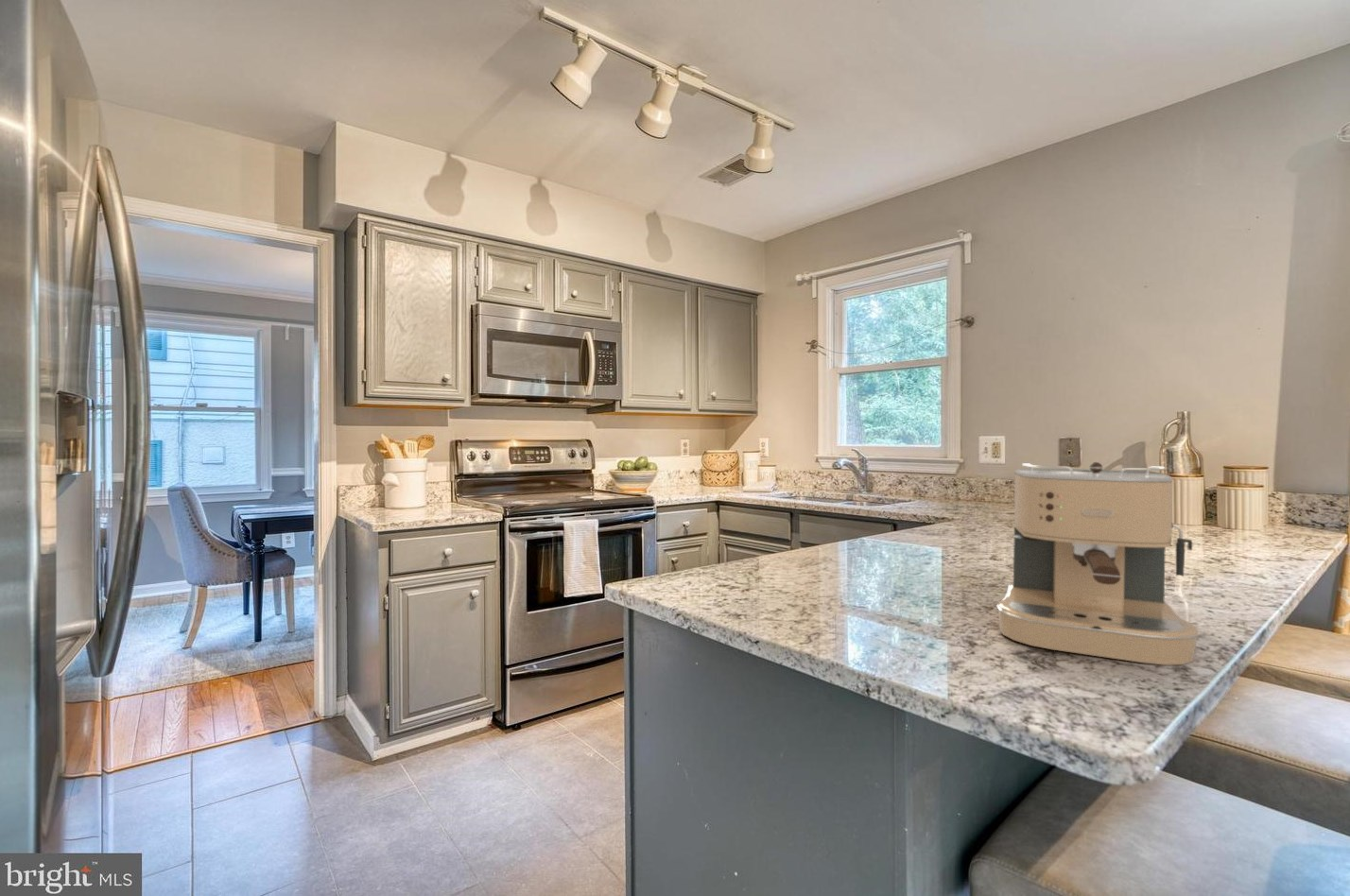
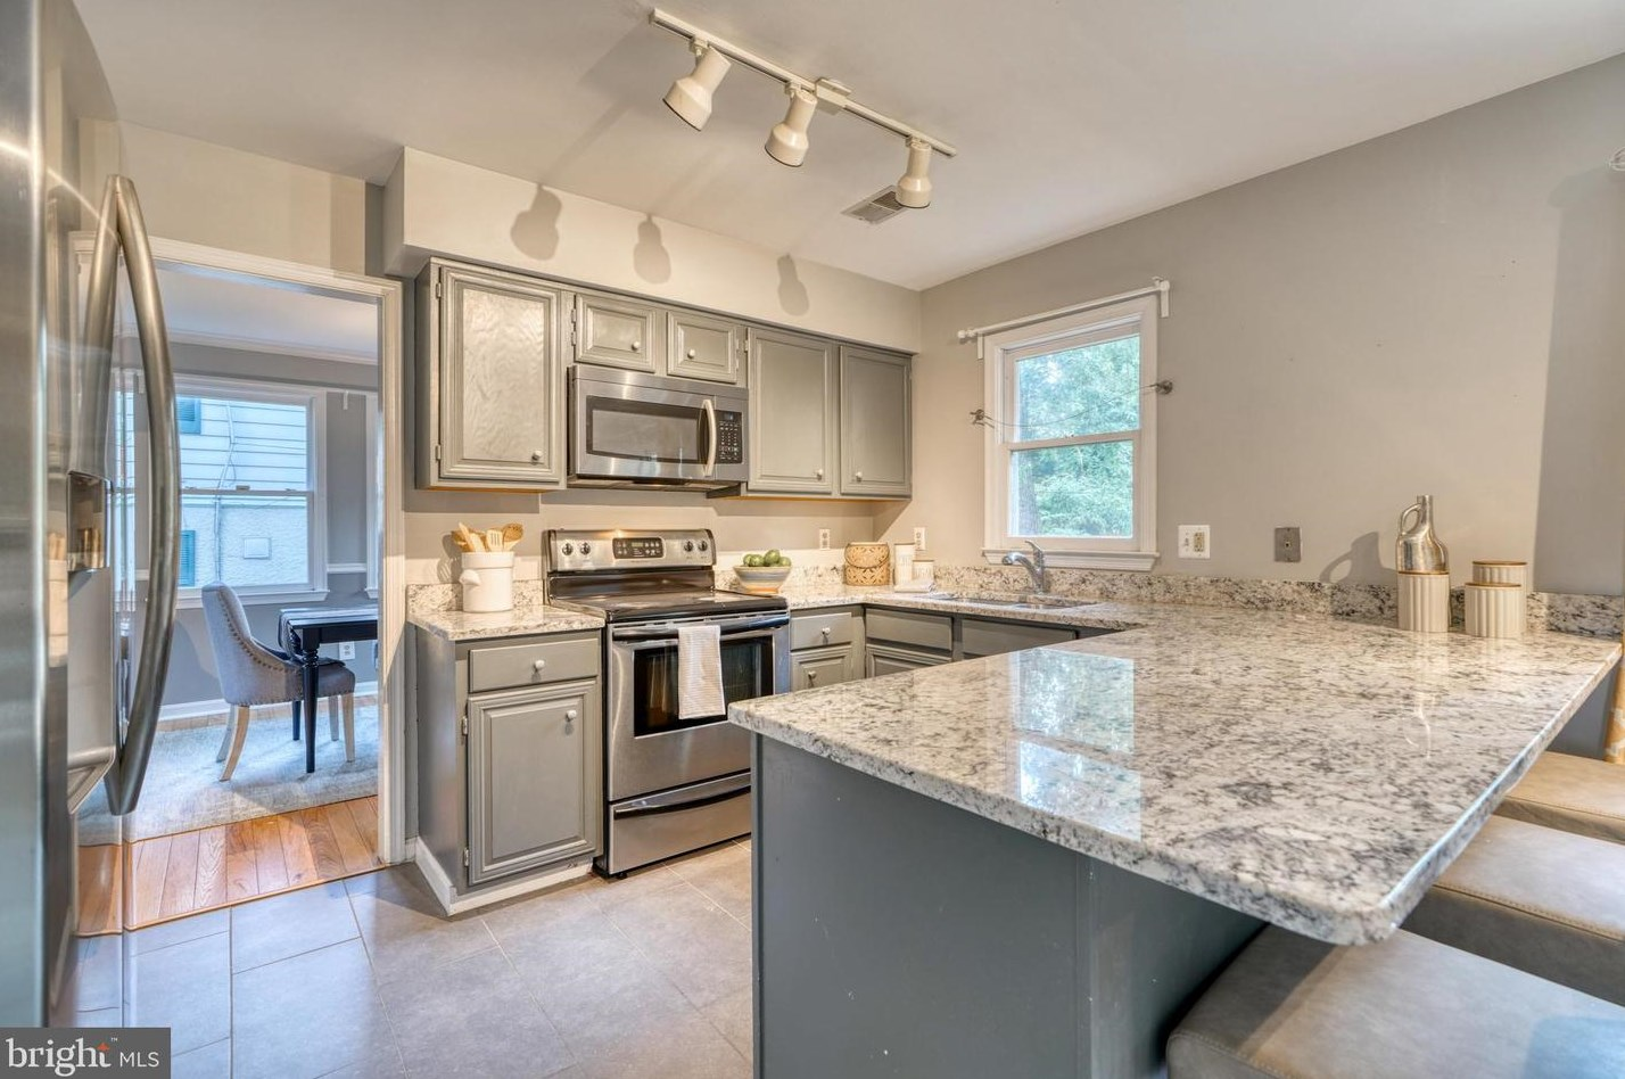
- coffee maker (1090, 549)
